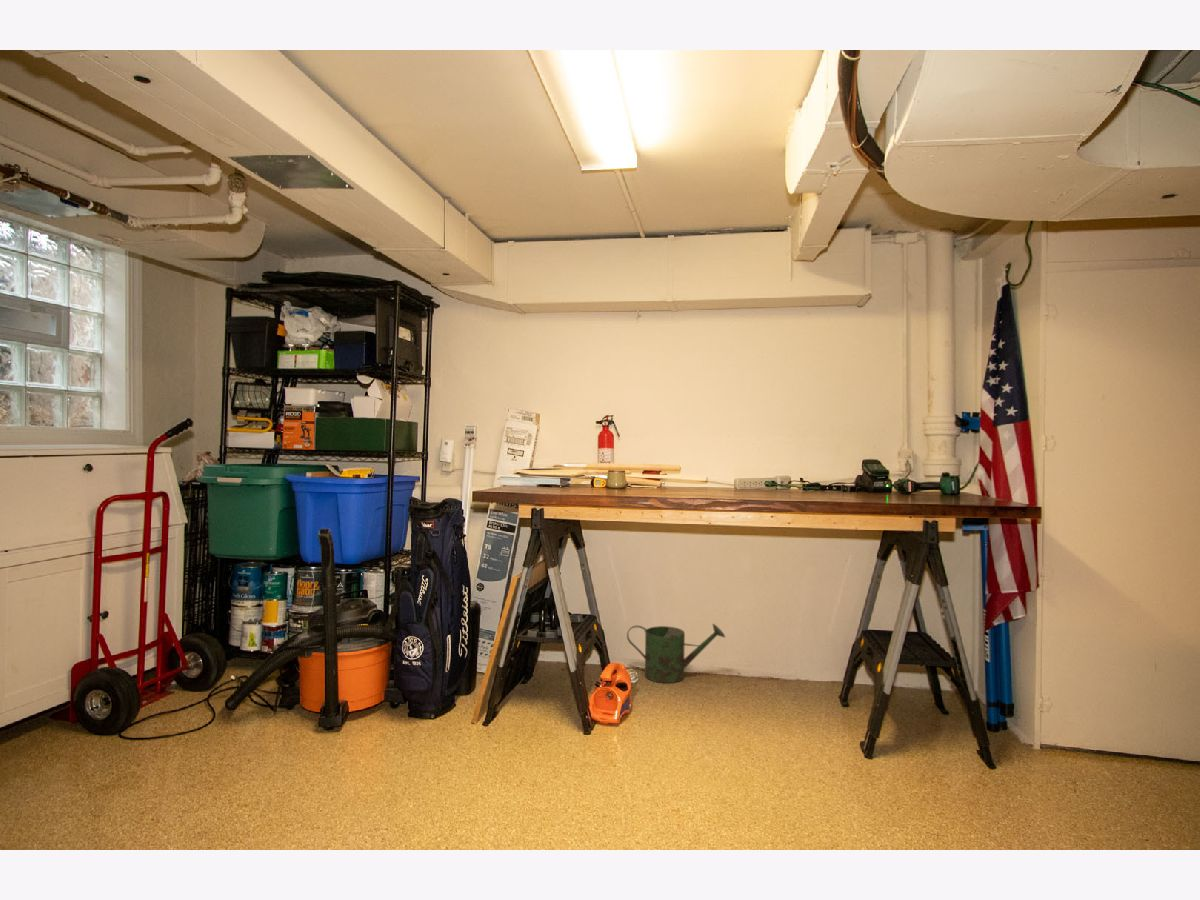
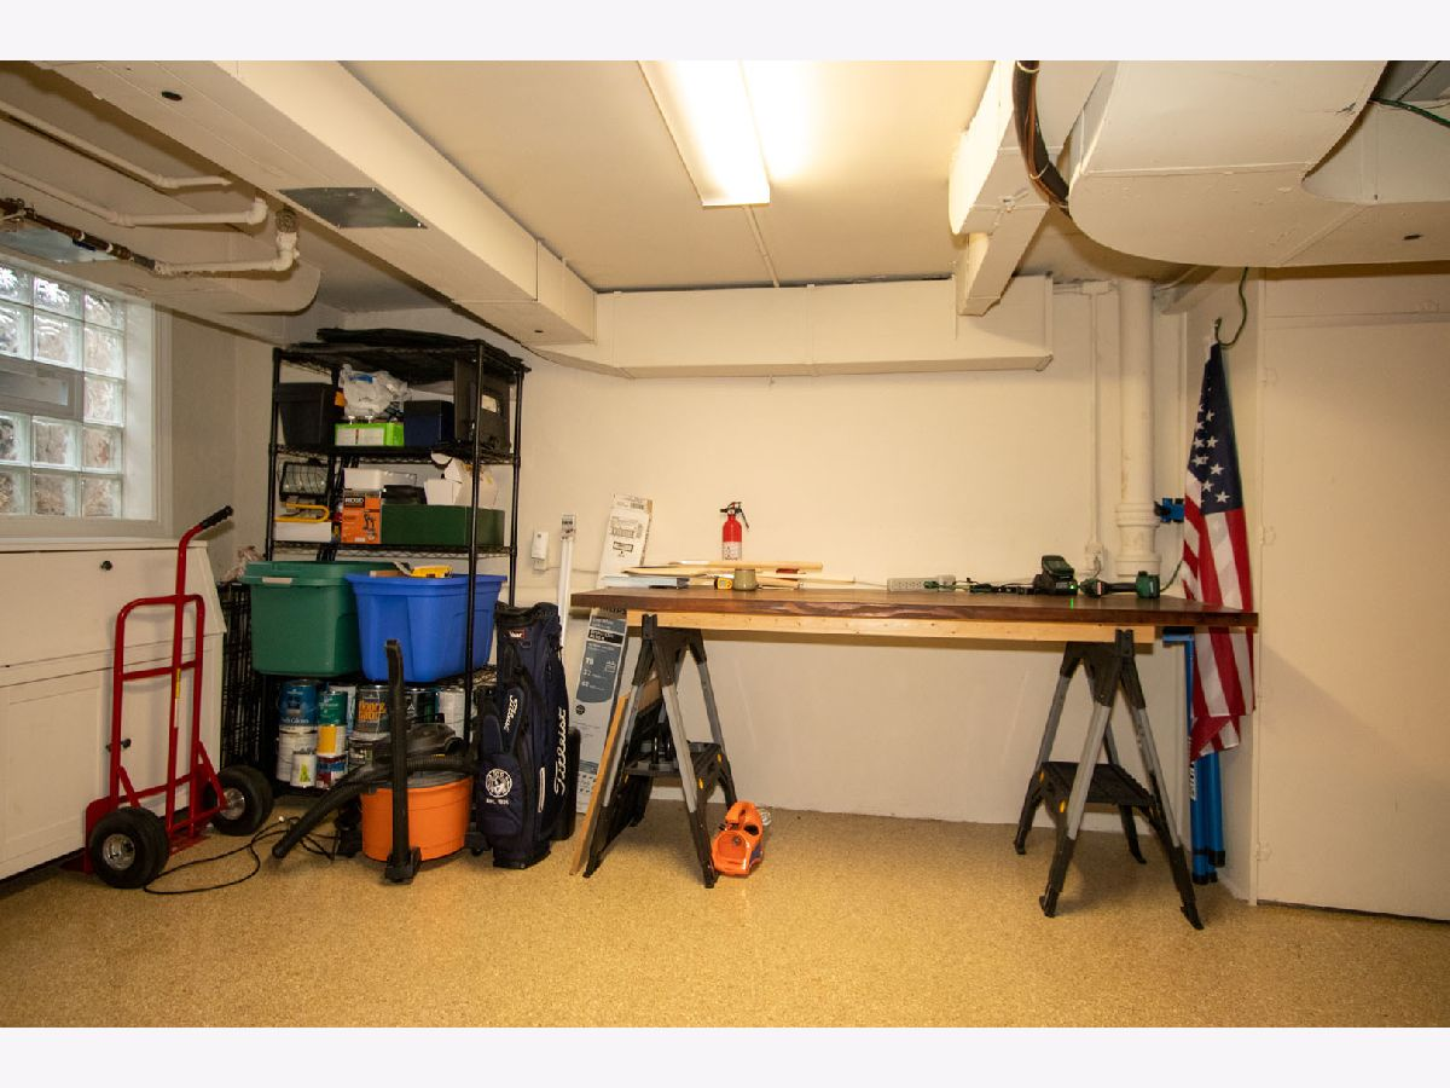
- watering can (675, 649)
